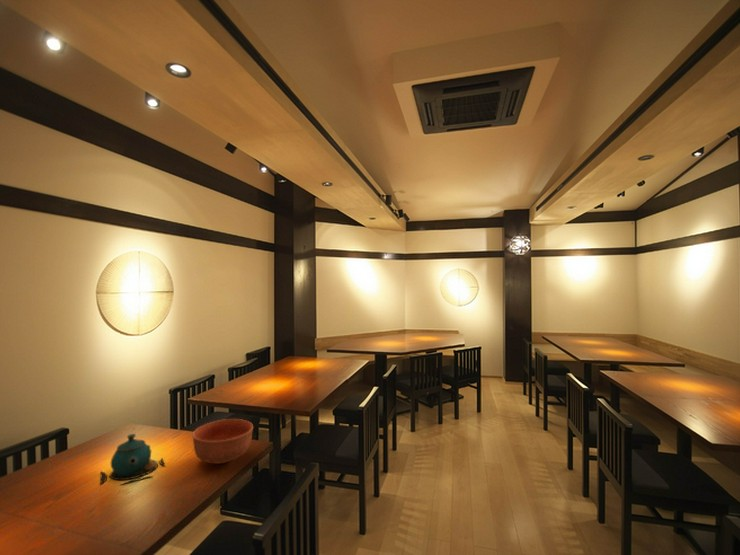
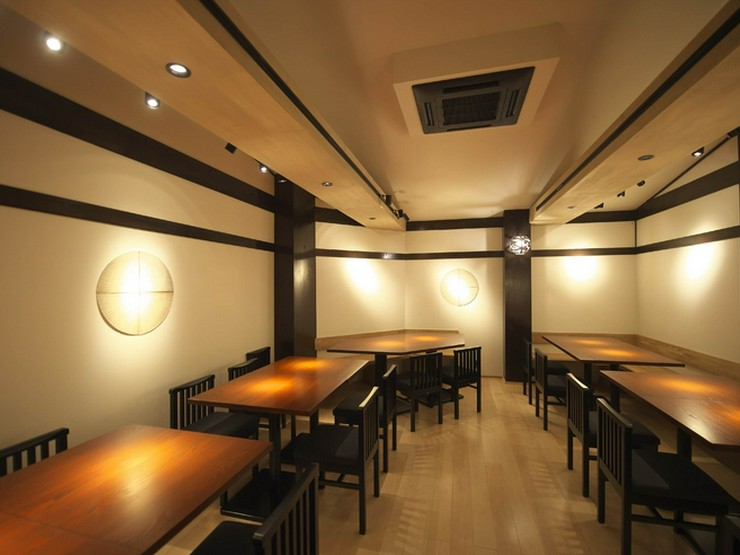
- bowl (223, 444)
- teapot (133, 451)
